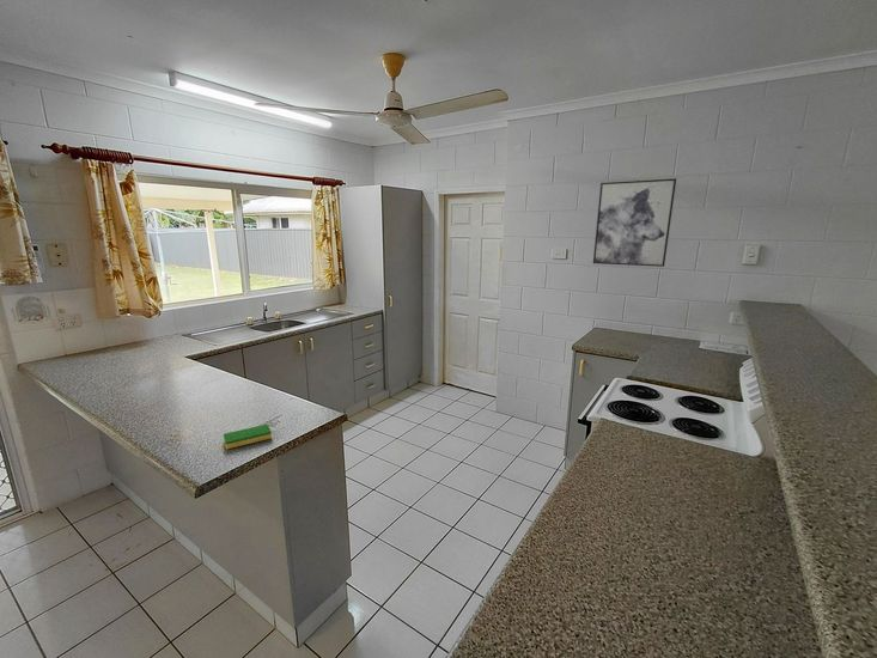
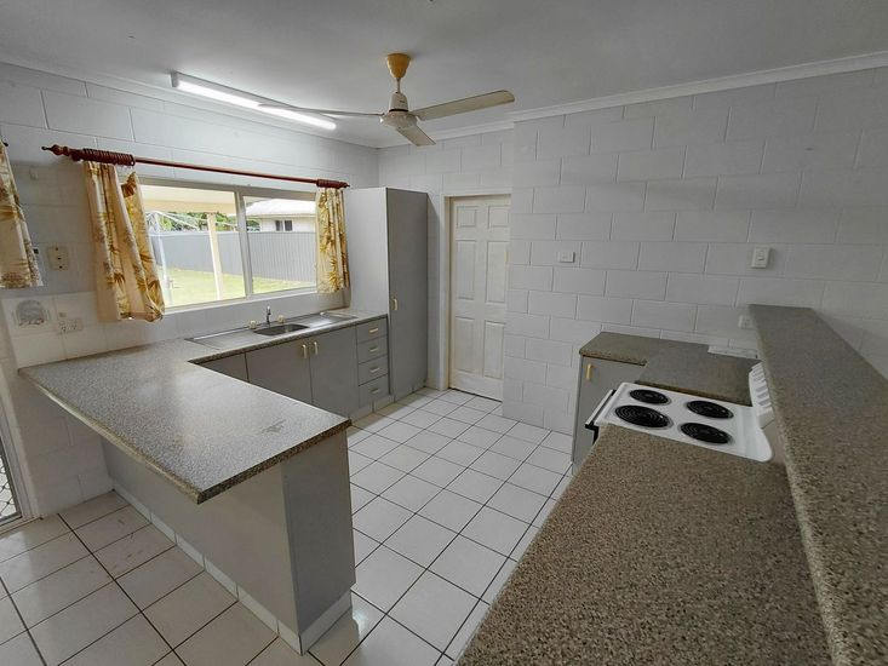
- wall art (632, 224)
- dish sponge (248, 435)
